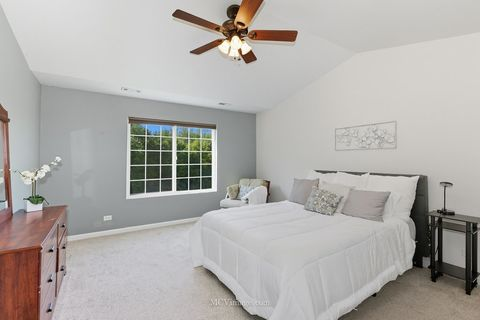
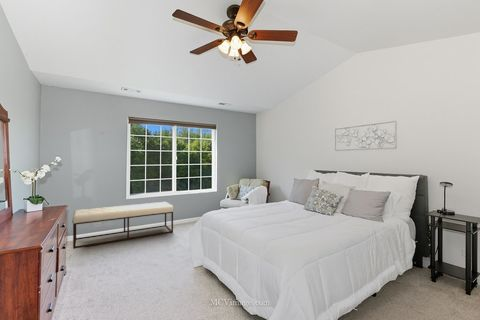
+ bench (127, 221)
